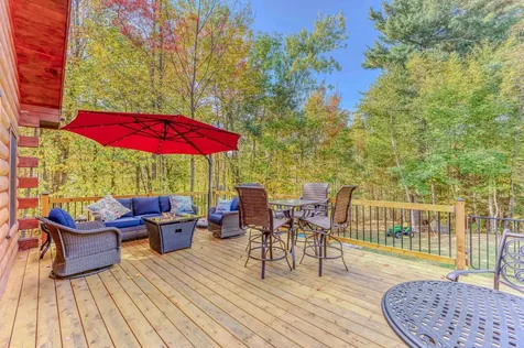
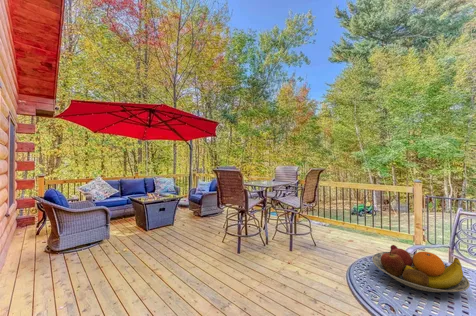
+ fruit bowl (415, 264)
